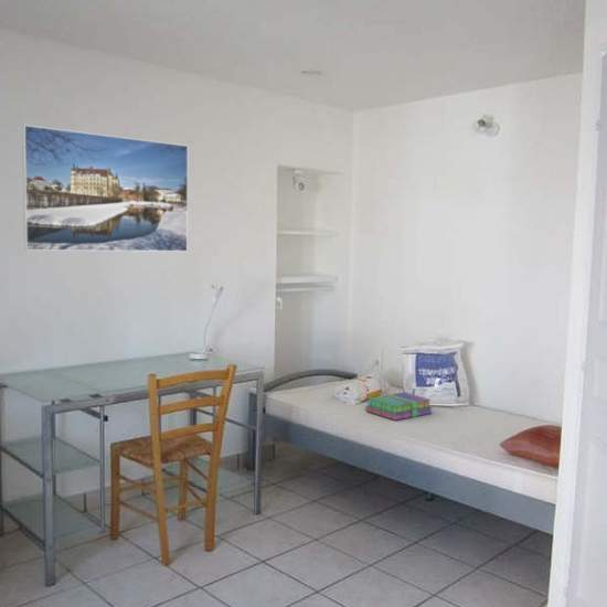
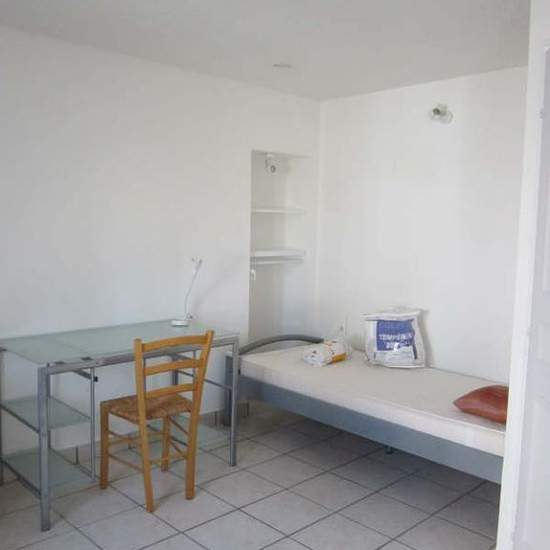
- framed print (111, 193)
- books (398, 405)
